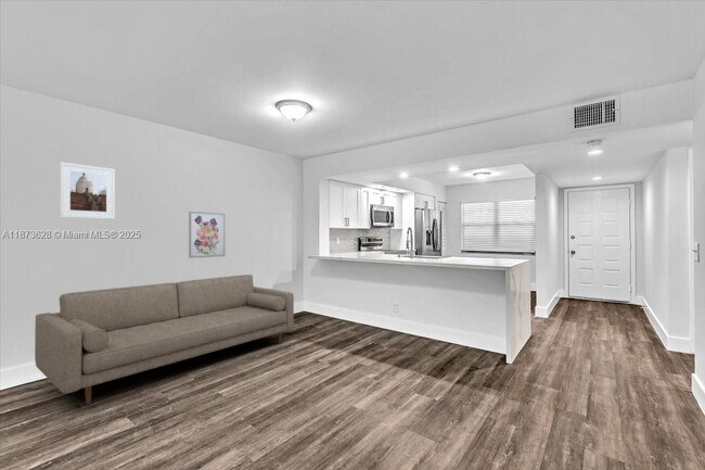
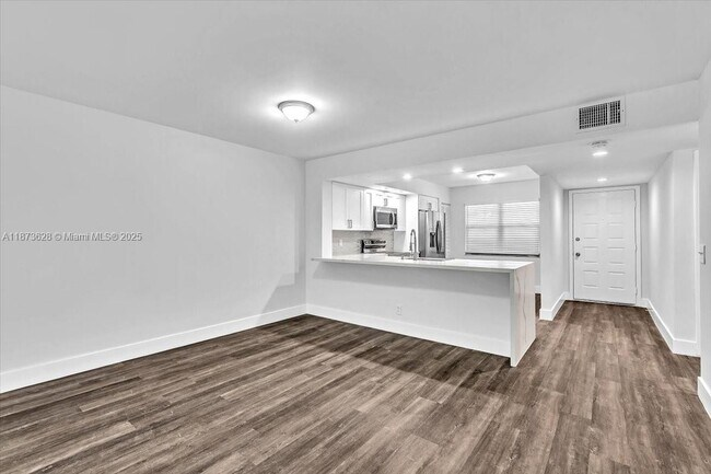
- sofa (185, 320)
- wall art (207, 234)
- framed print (88, 191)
